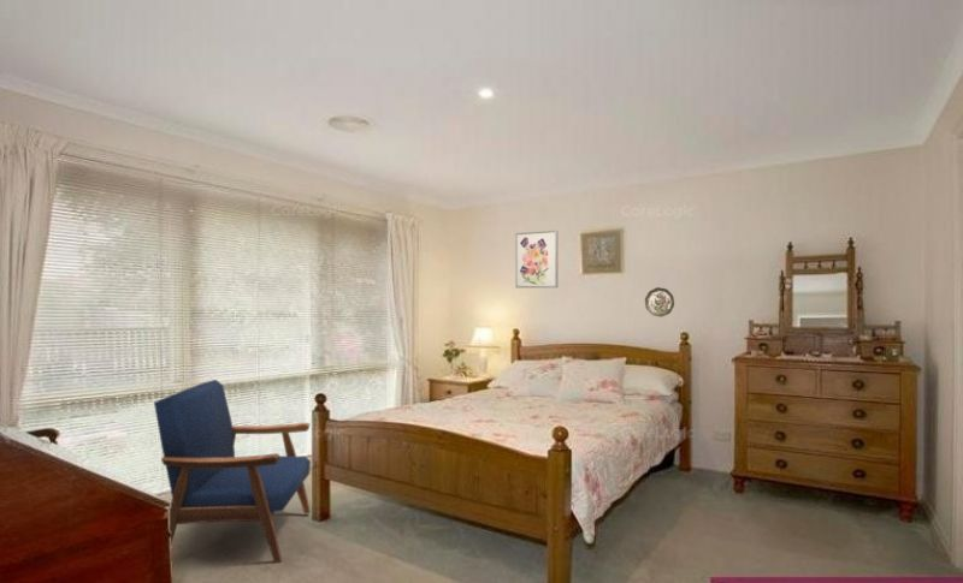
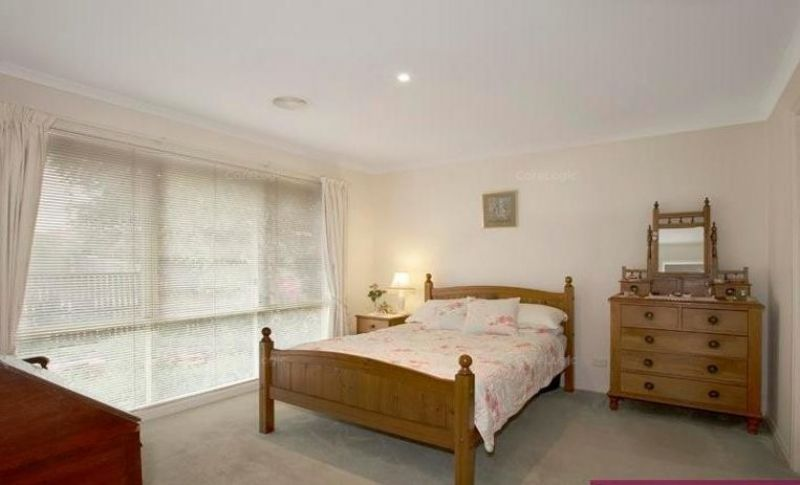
- decorative plate (660, 302)
- armchair (240, 462)
- wall art (536, 260)
